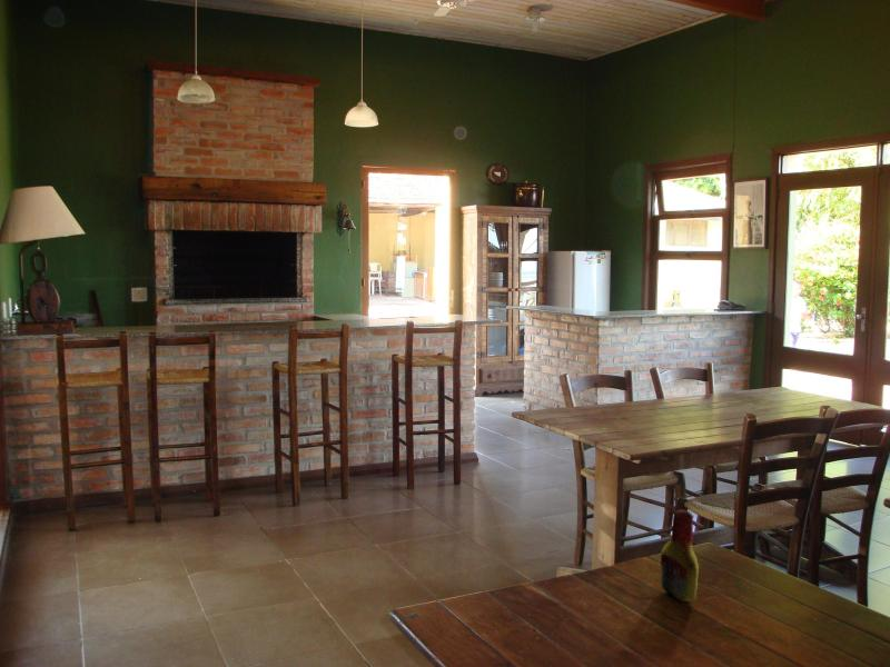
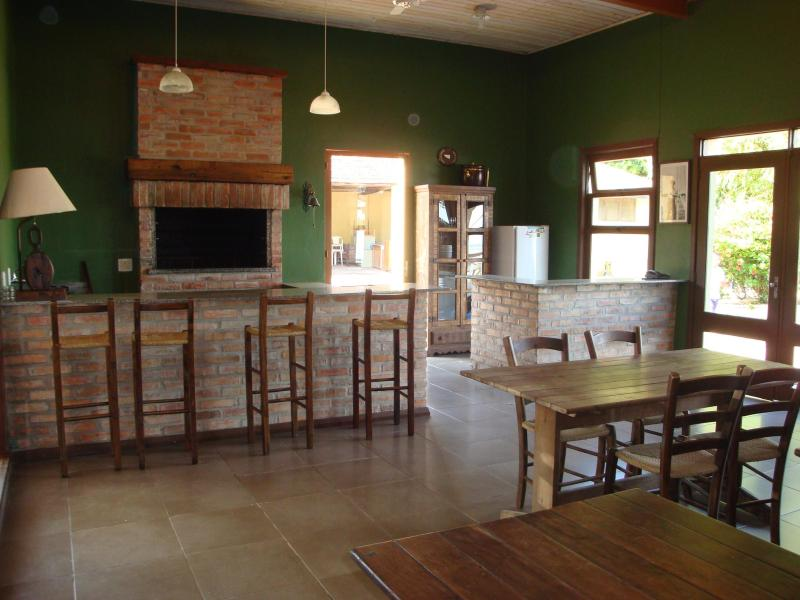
- bottle (680, 552)
